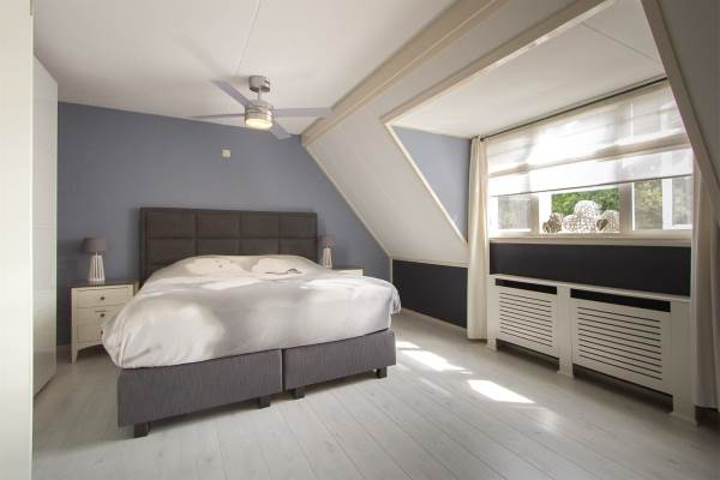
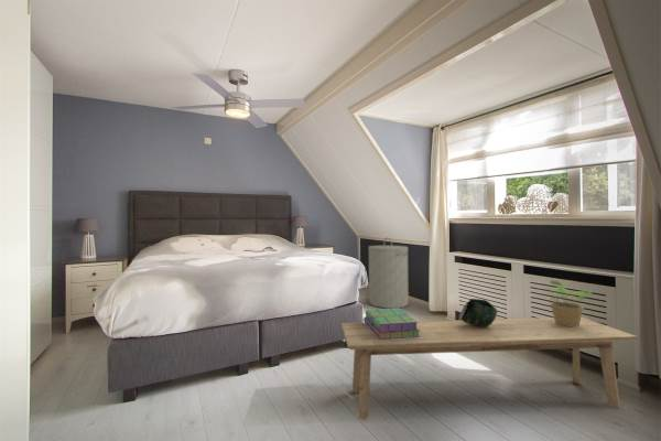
+ stack of books (390, 321)
+ decorative bowl (478, 312)
+ potted plant (564, 300)
+ laundry hamper (388, 270)
+ bench (479, 351)
